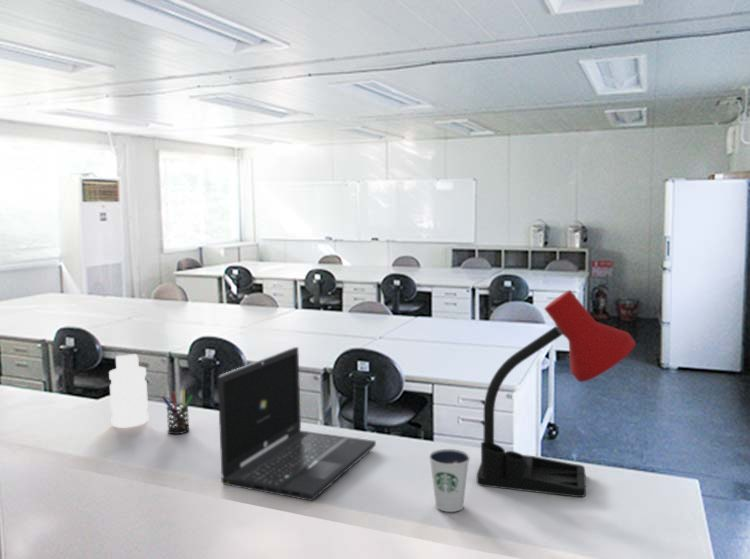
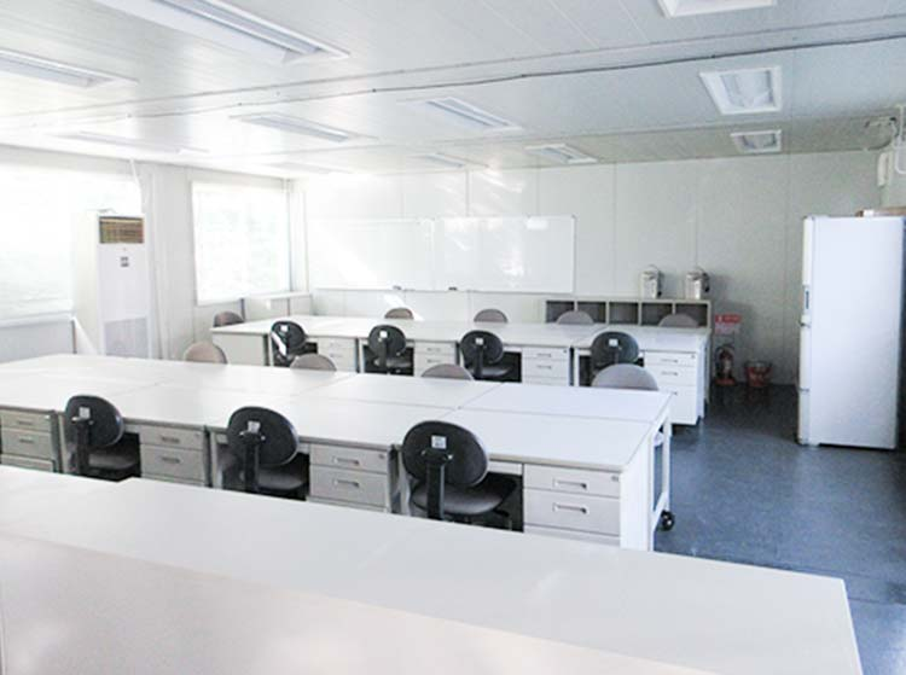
- desk lamp (572, 374)
- dixie cup (449, 481)
- laptop (299, 414)
- pen holder (179, 410)
- bottle (128, 389)
